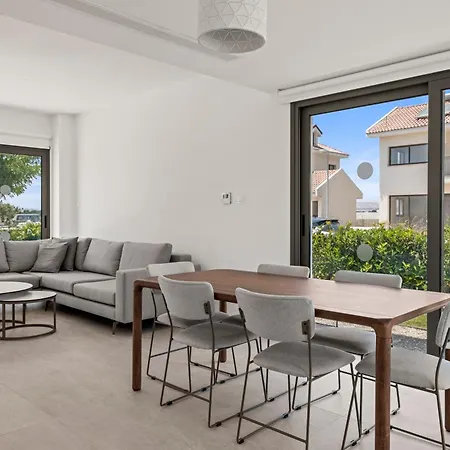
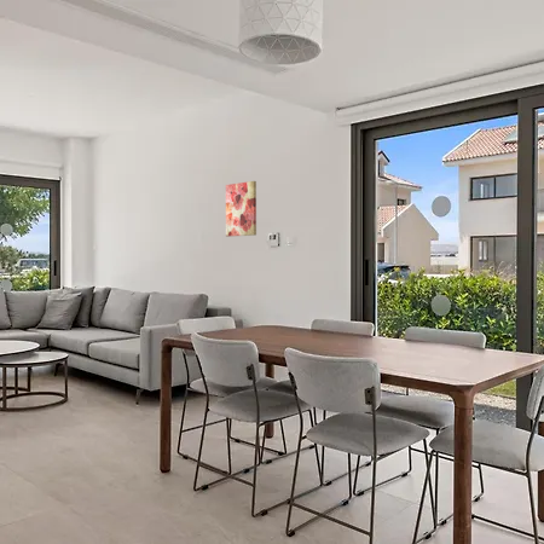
+ wall art (241, 209)
